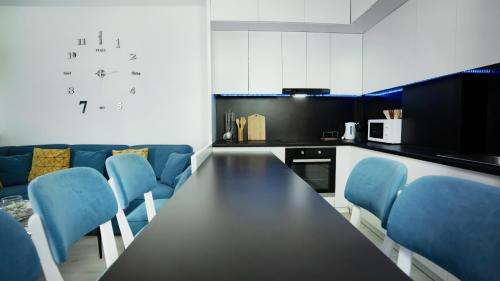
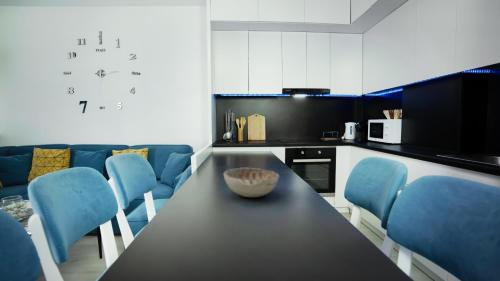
+ decorative bowl (251, 183)
